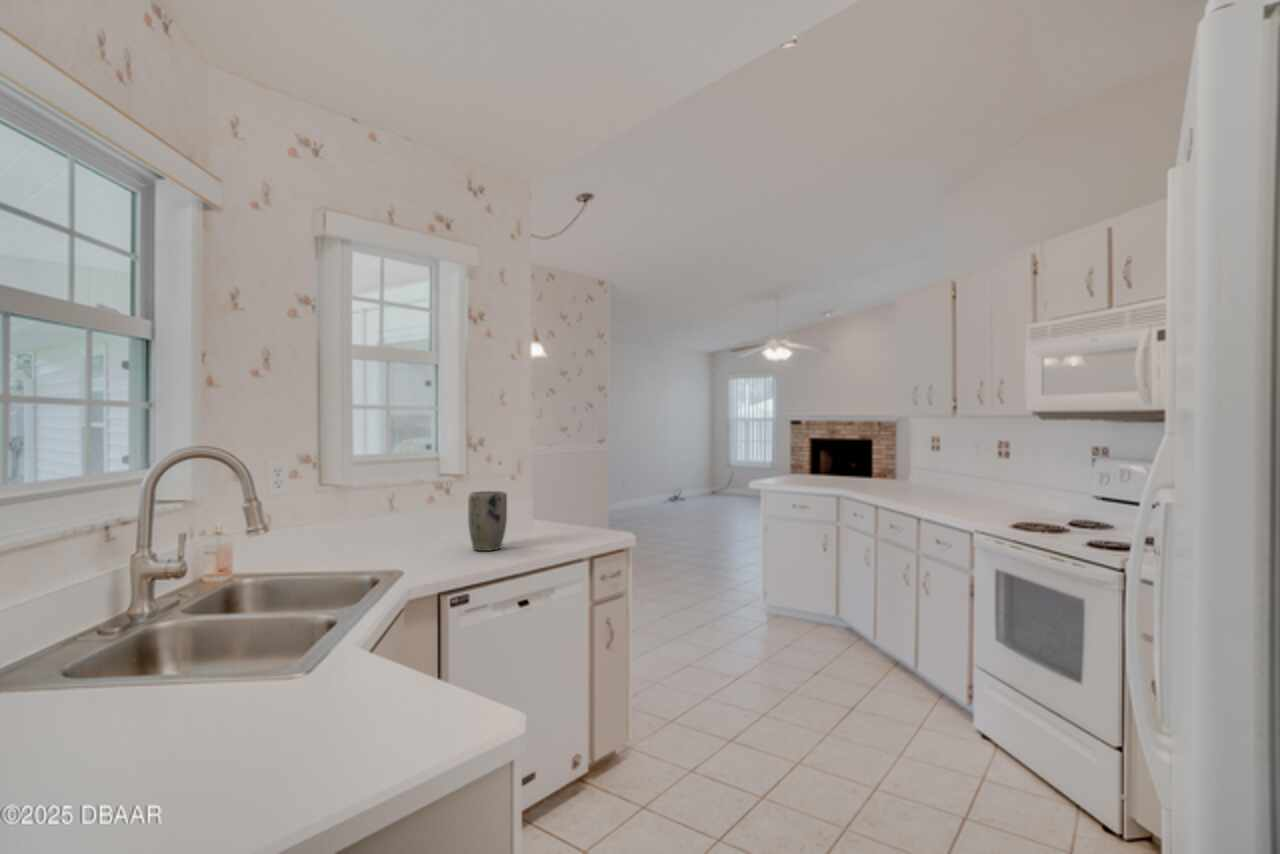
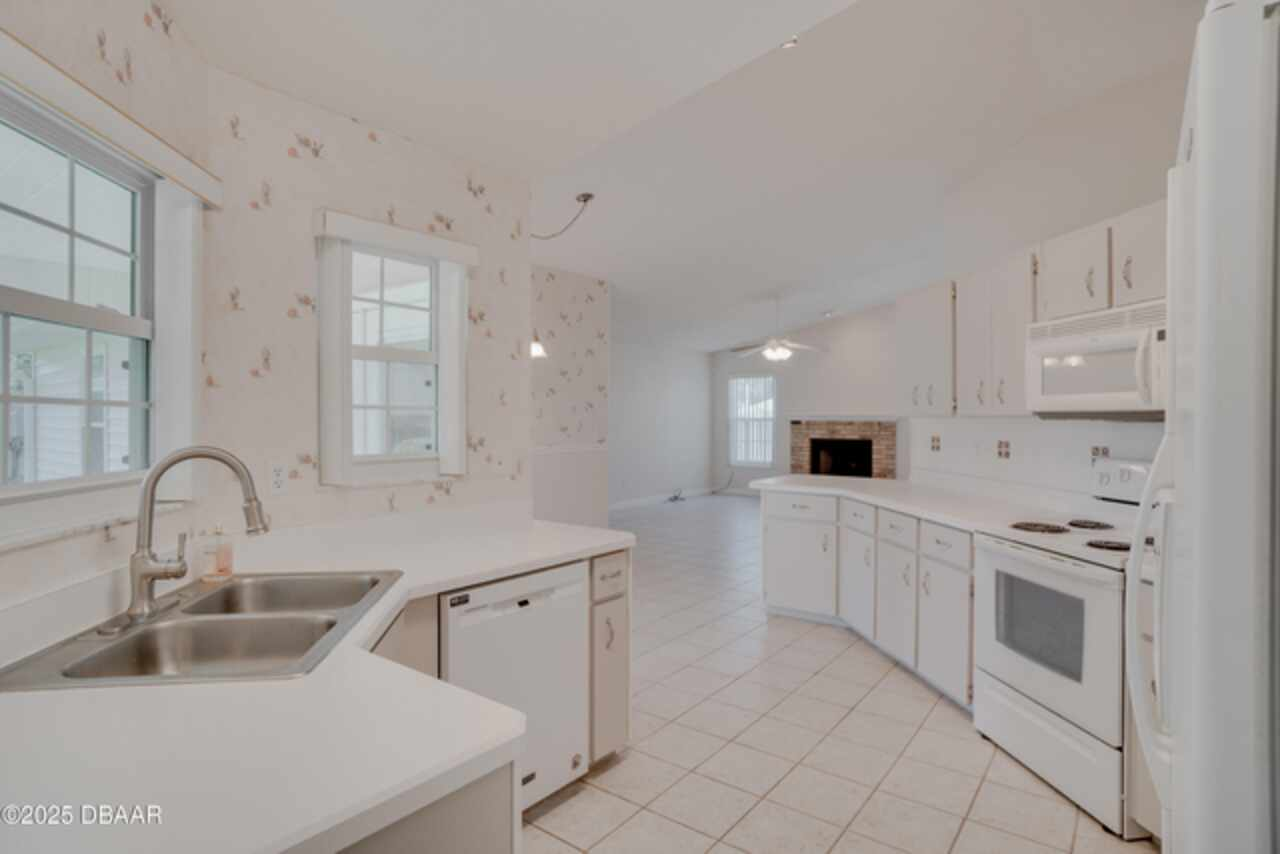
- plant pot (487, 520)
